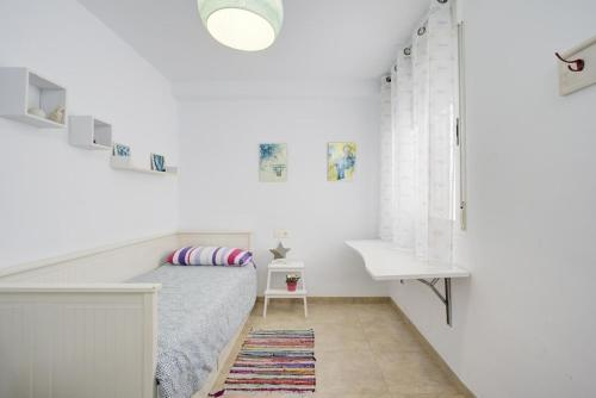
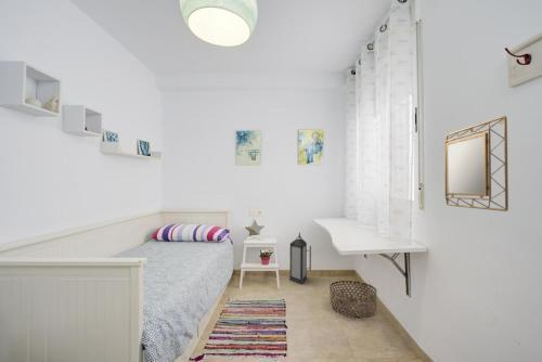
+ lantern (300, 256)
+ basket (352, 297)
+ home mirror (468, 167)
